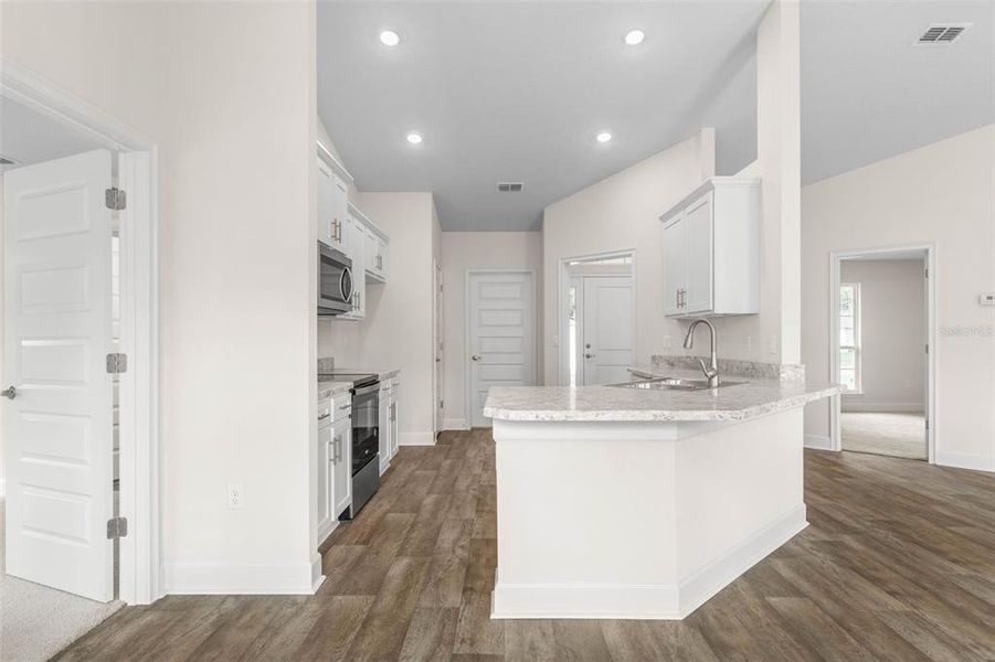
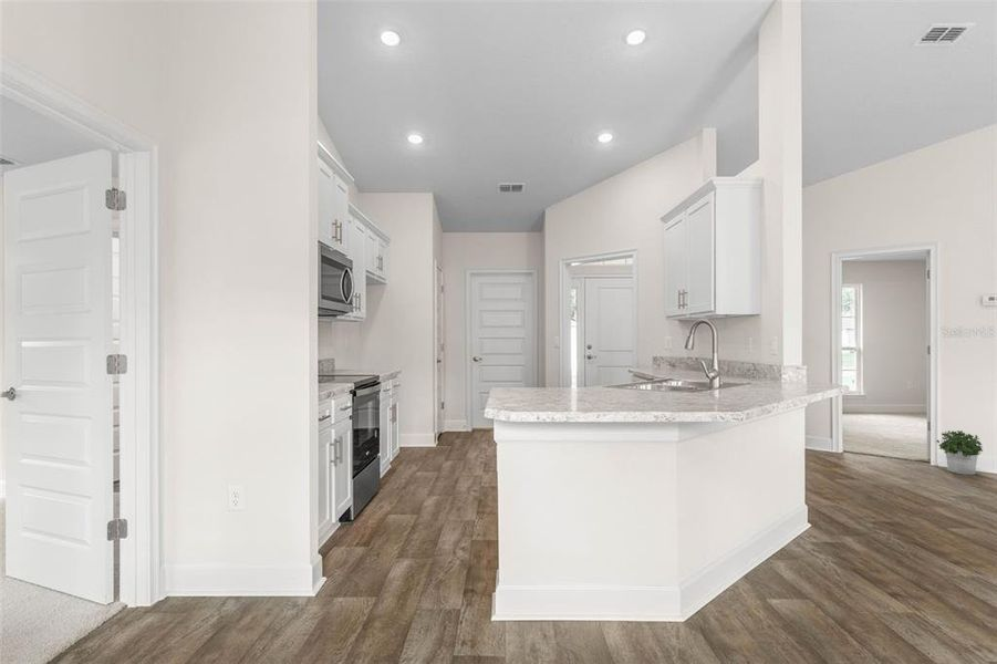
+ potted plant (958, 450)
